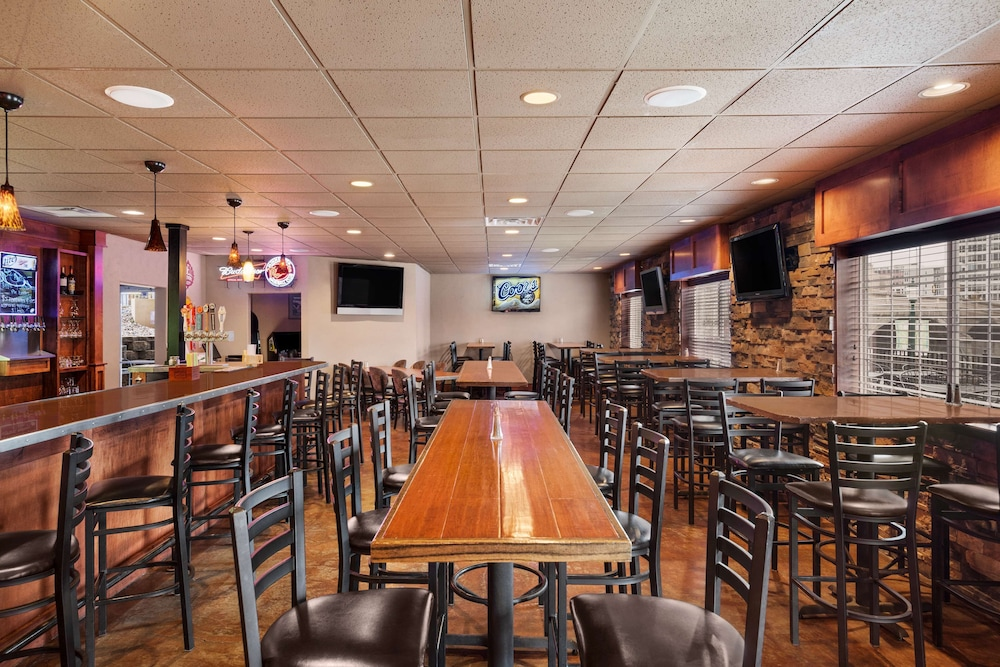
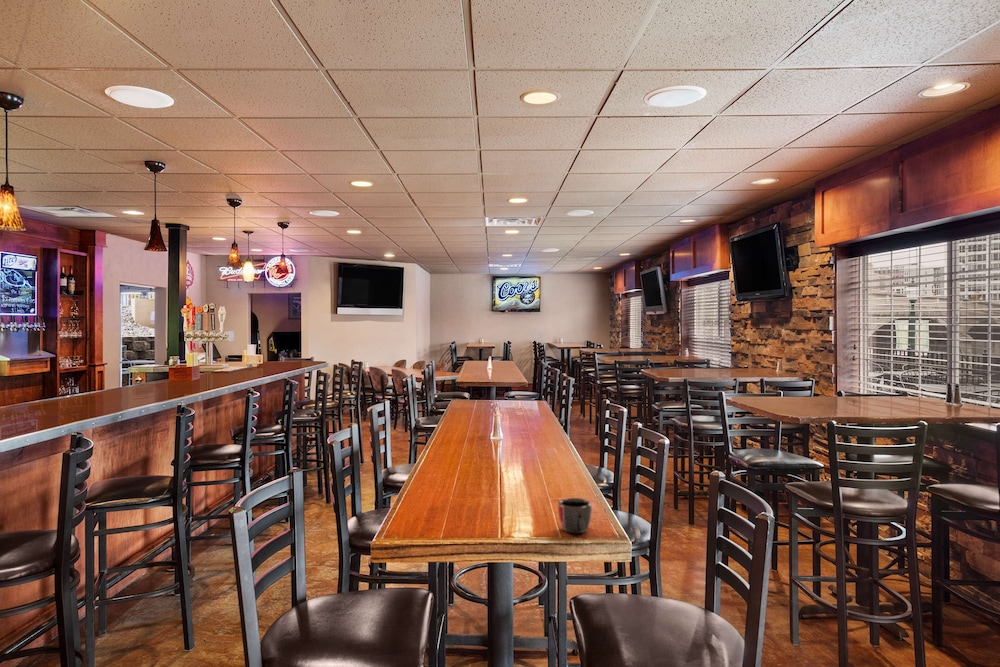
+ mug (576, 518)
